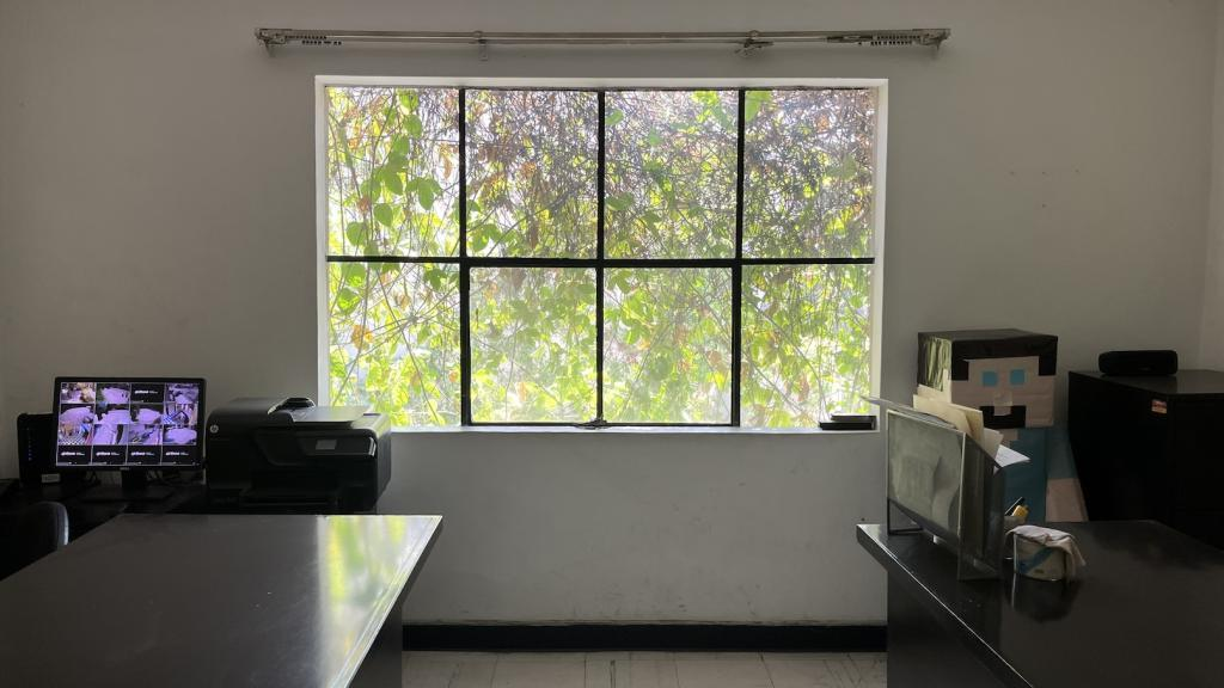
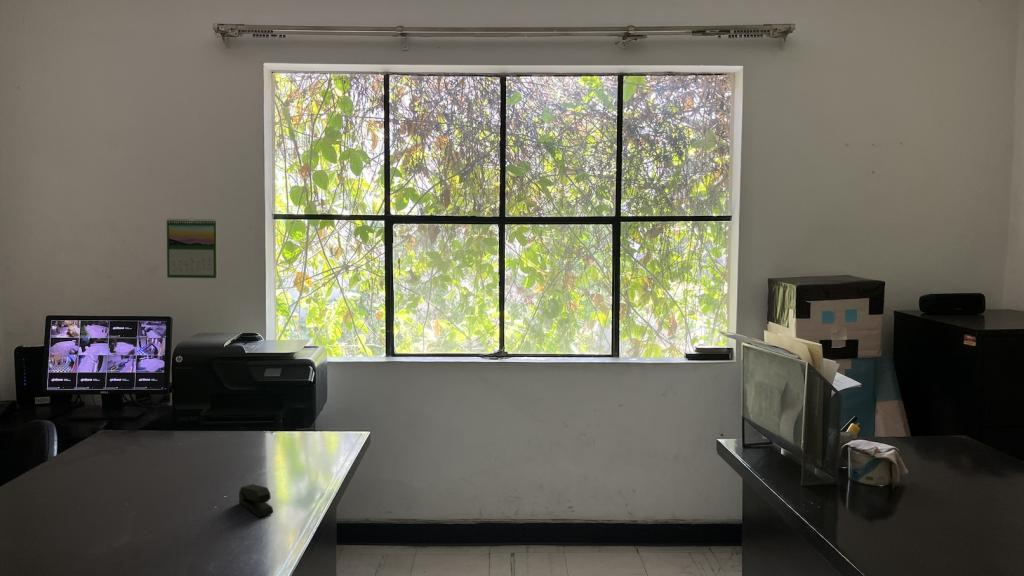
+ calendar (192, 247)
+ stapler (255, 496)
